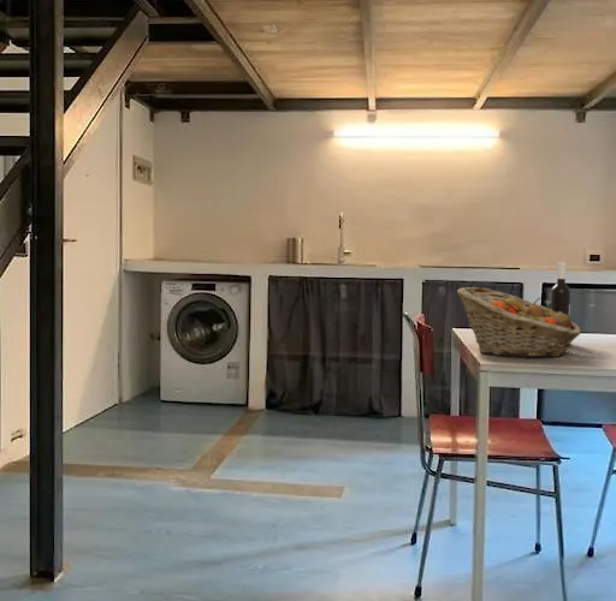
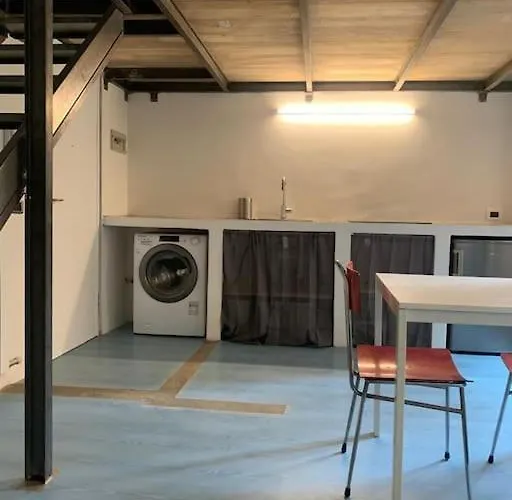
- fruit basket (517, 320)
- wine bottle (559, 302)
